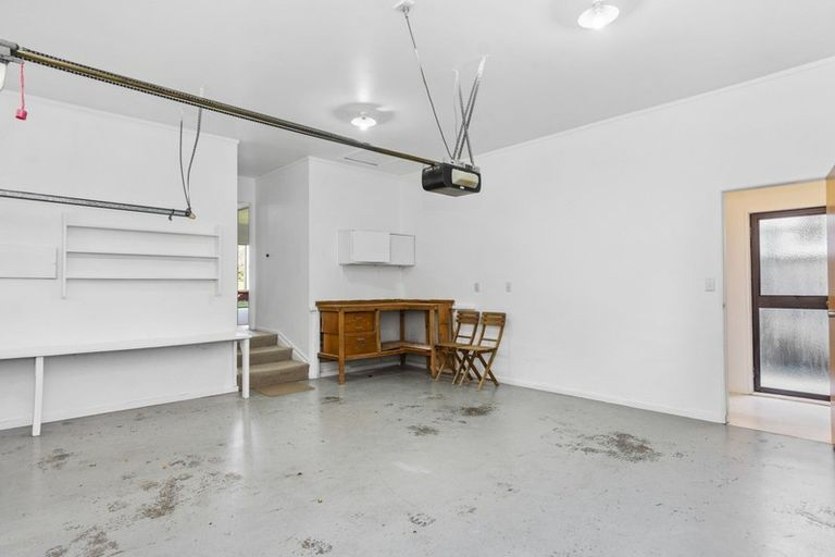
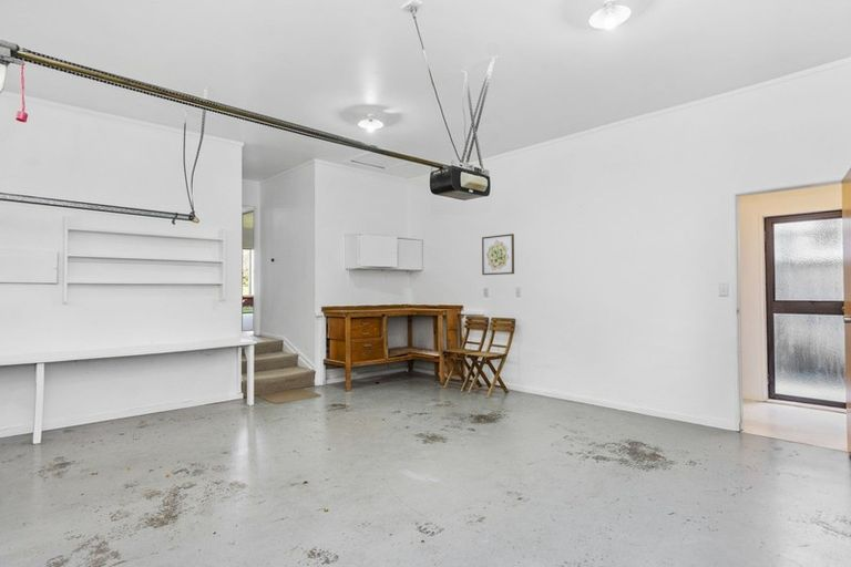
+ wall art (498, 255)
